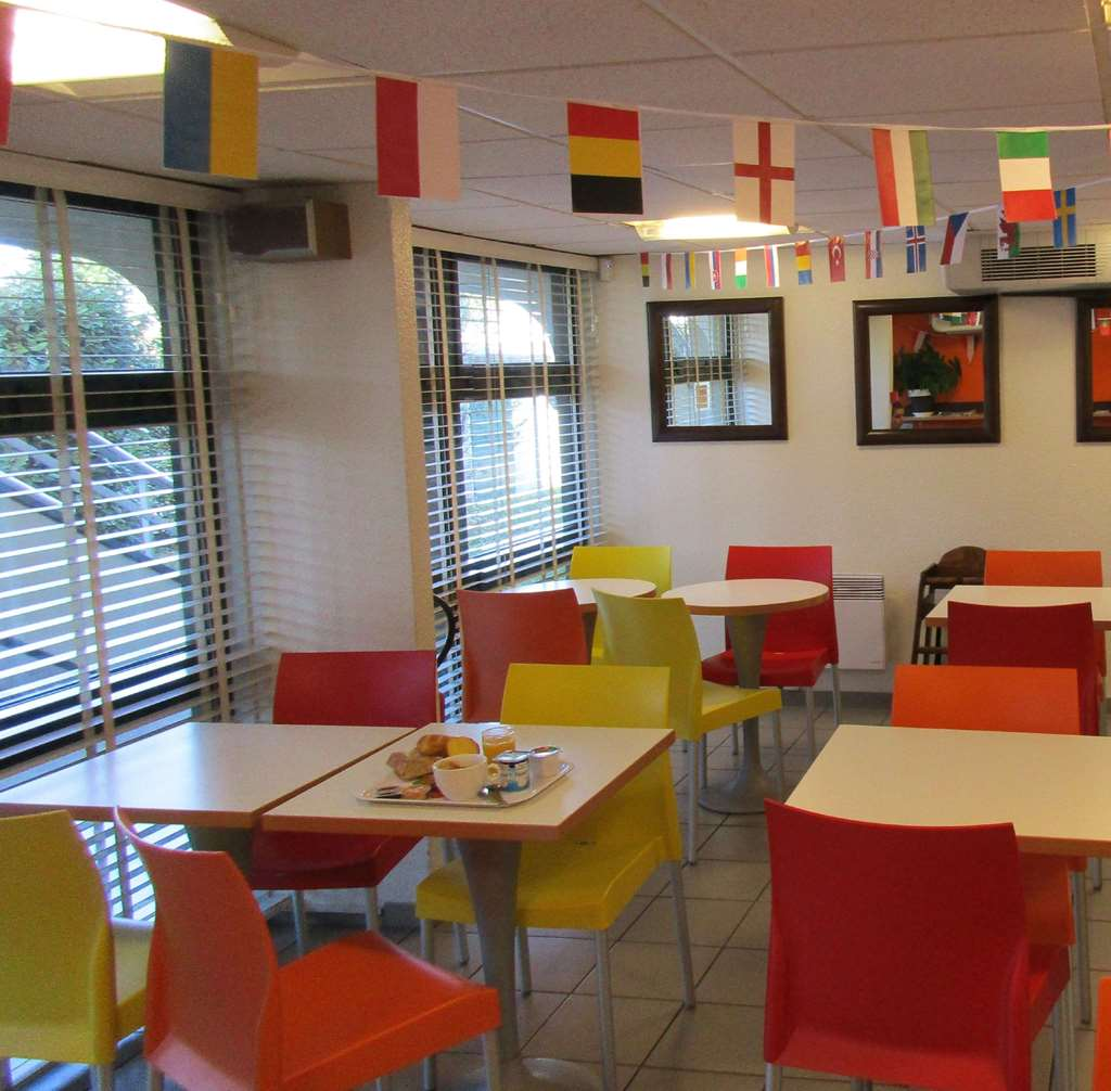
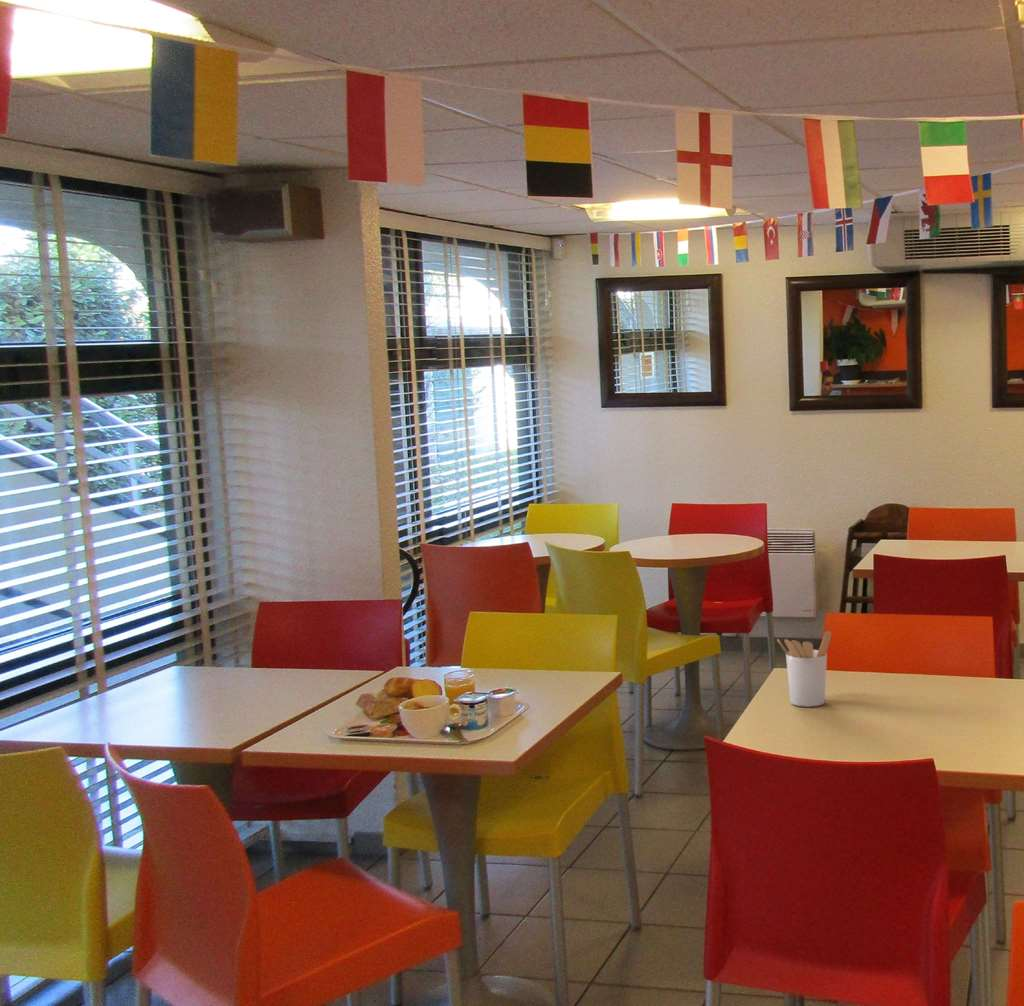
+ utensil holder (804, 668)
